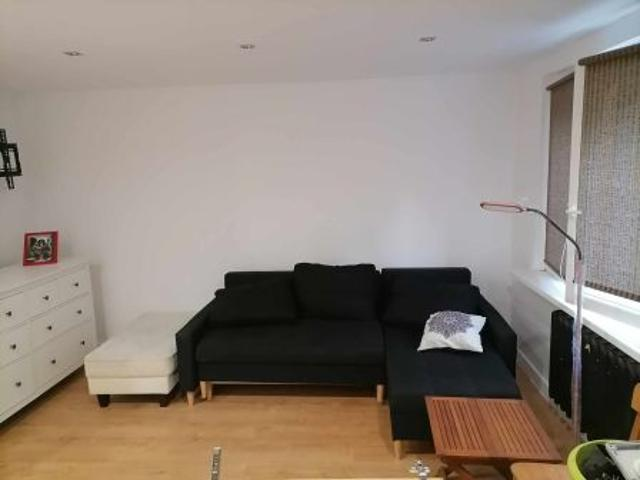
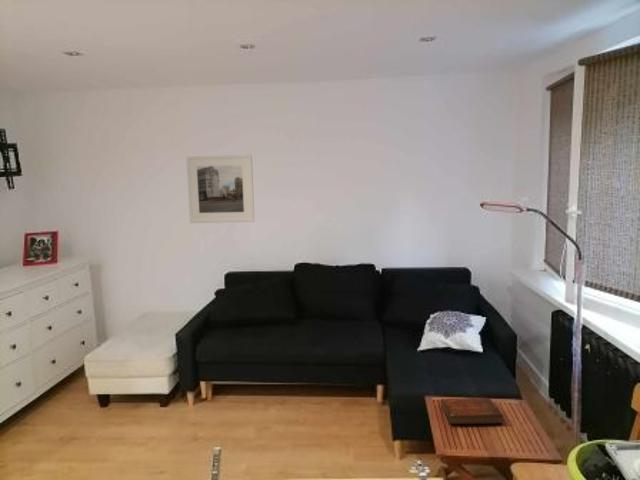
+ bible (470, 410)
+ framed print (220, 189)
